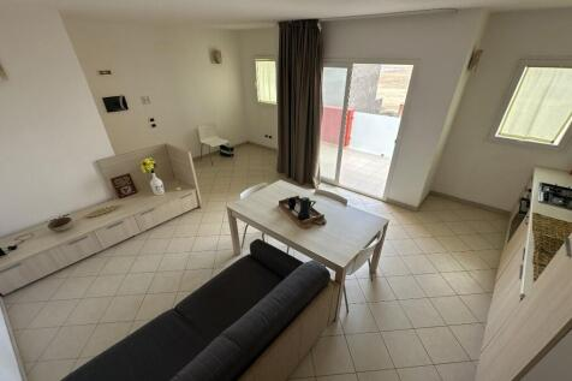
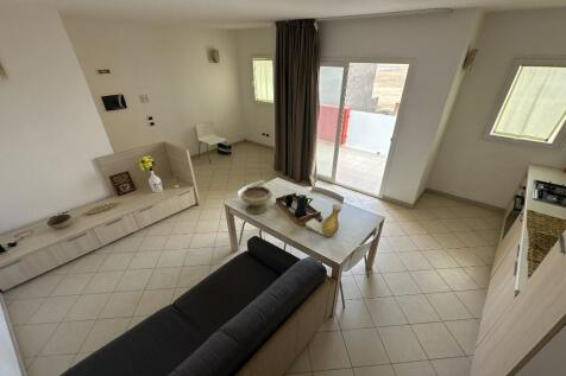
+ vase (326, 218)
+ bowl (257, 199)
